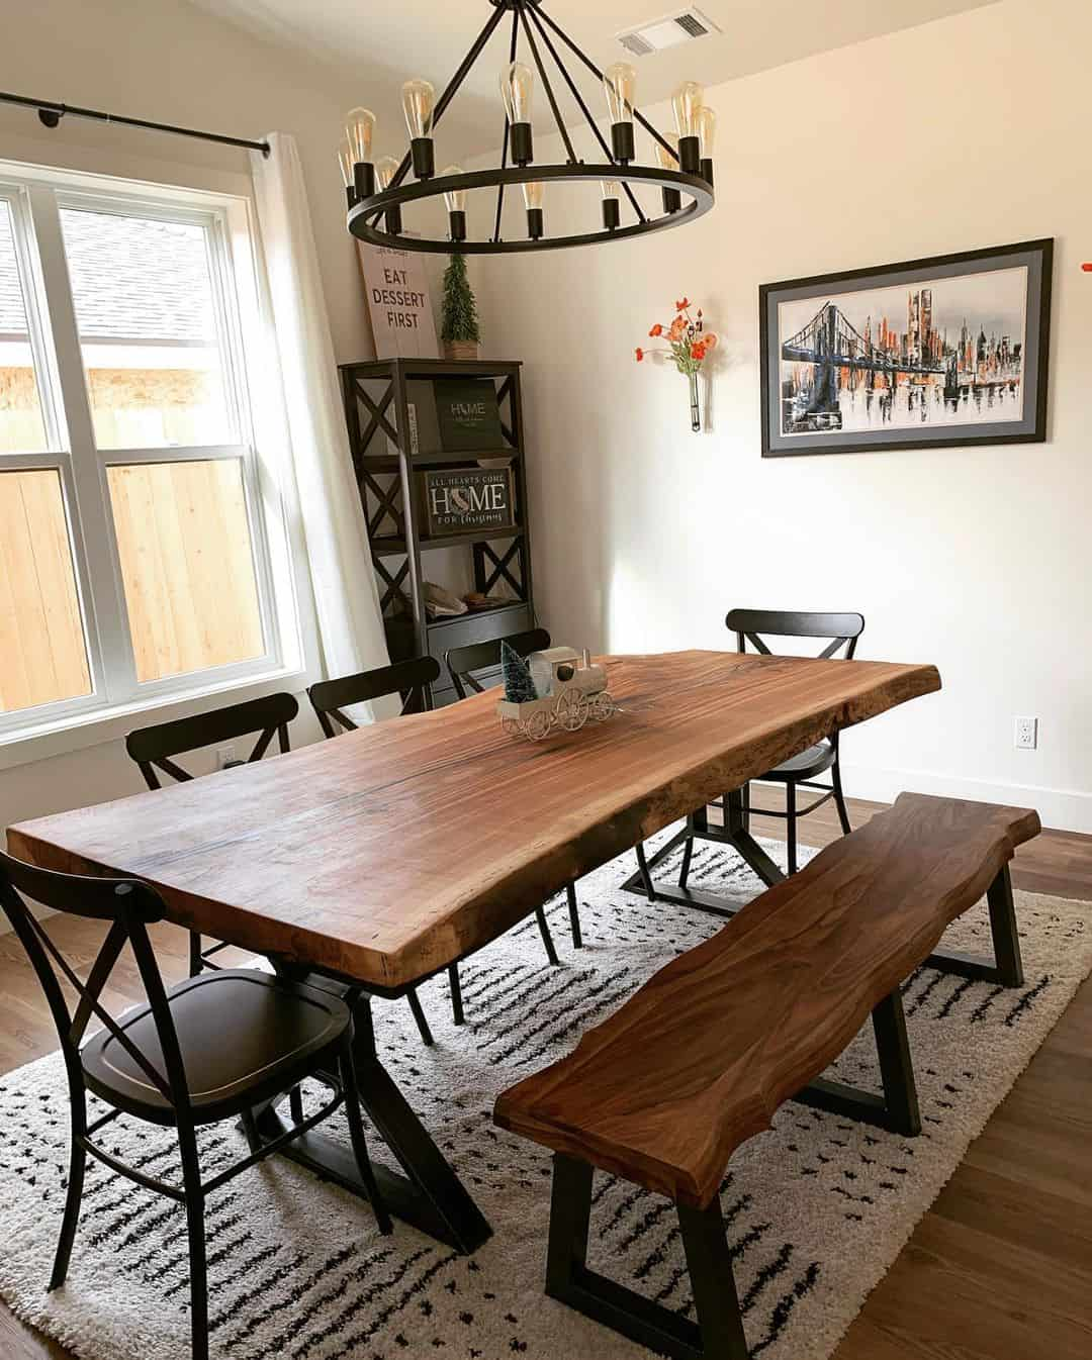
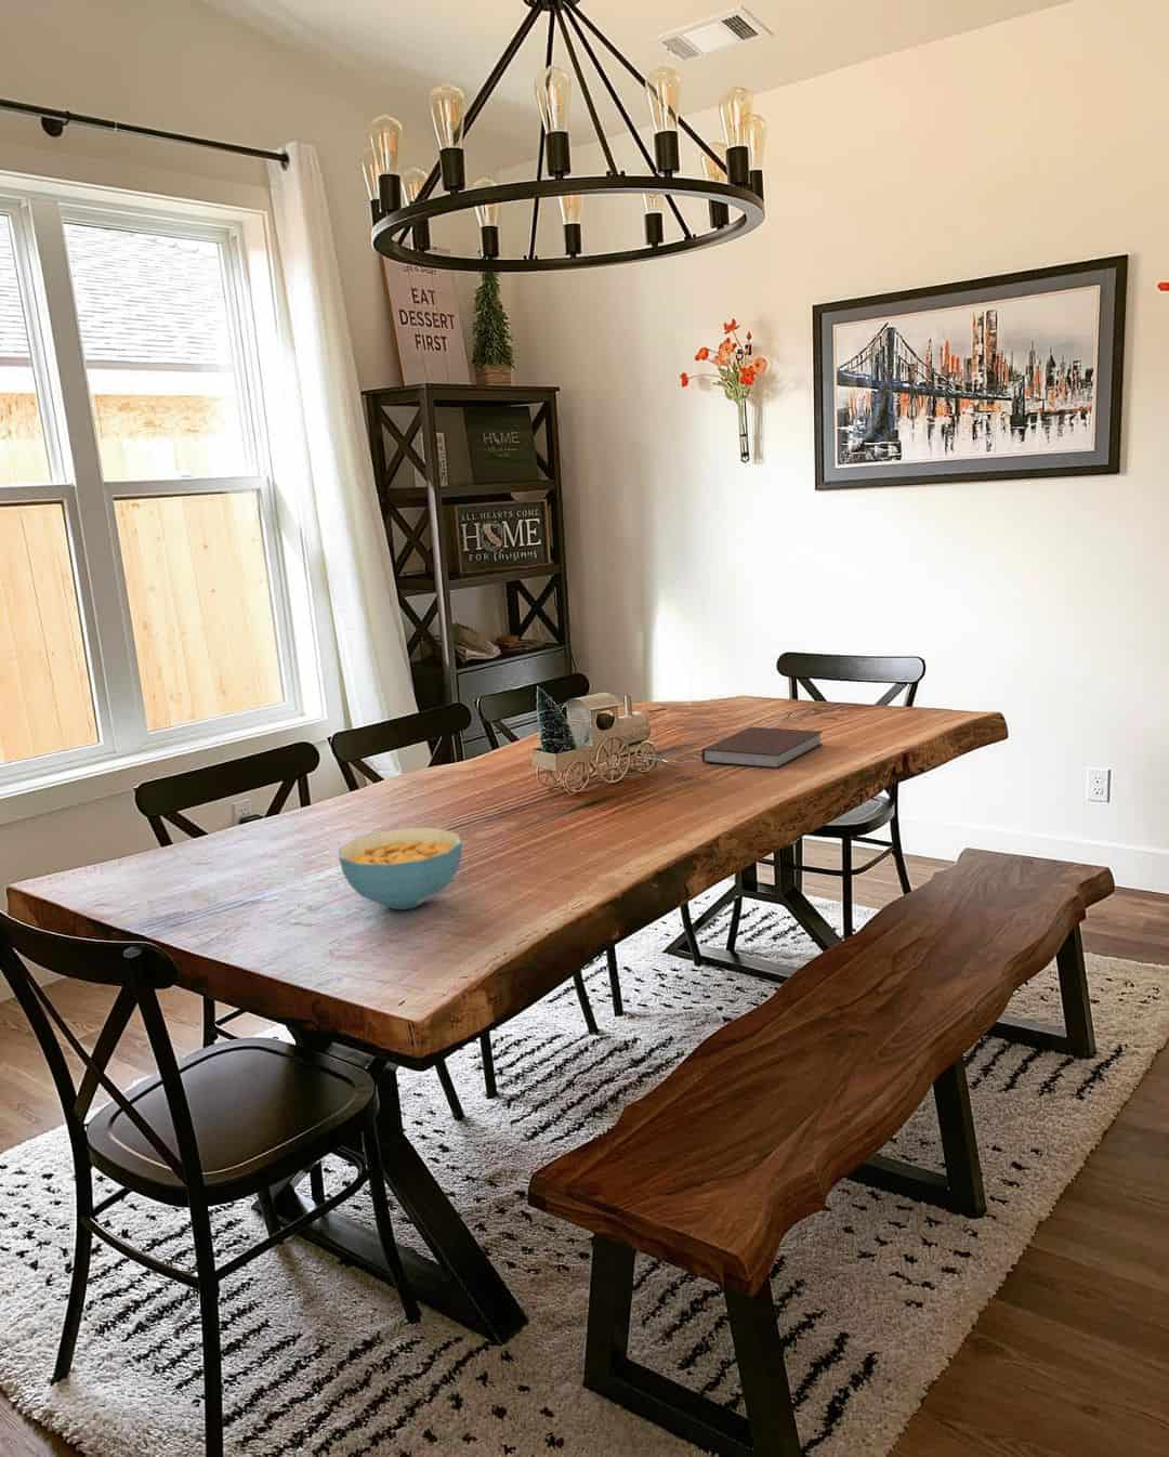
+ cereal bowl (403, 873)
+ notebook (763, 746)
